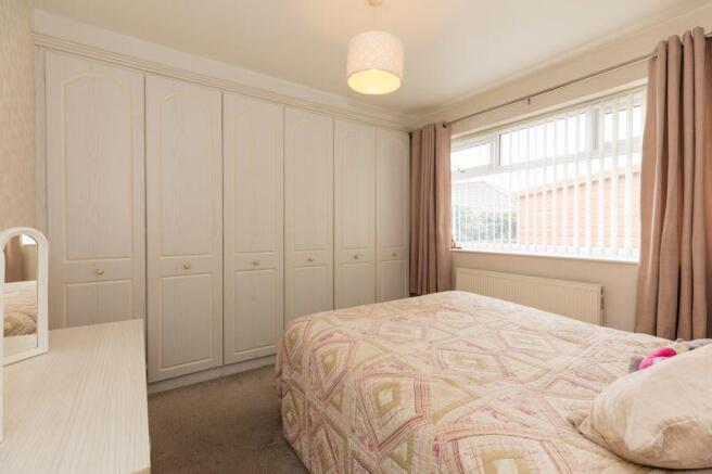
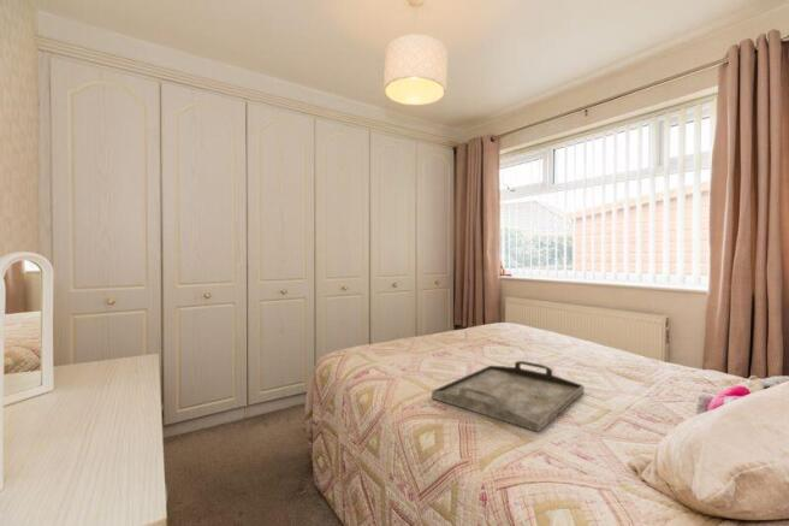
+ serving tray (509, 385)
